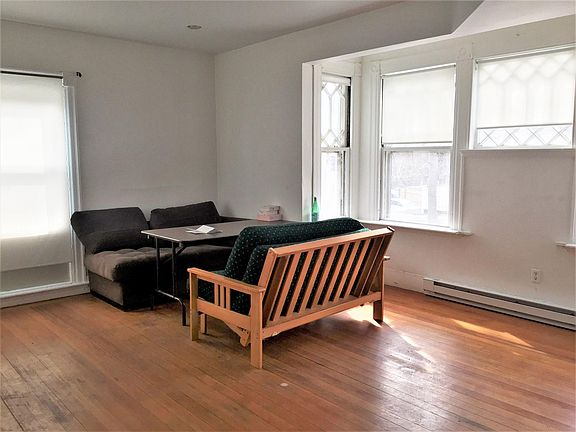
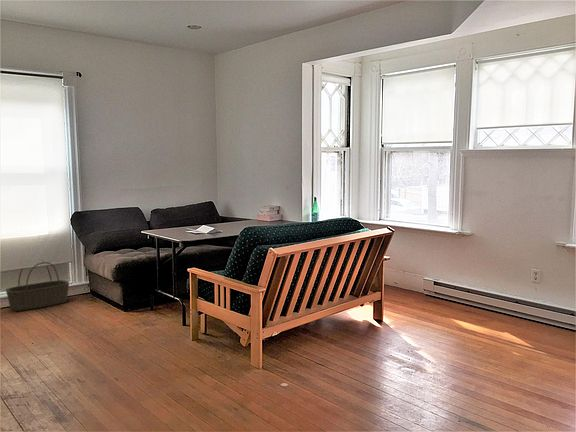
+ basket (38, 283)
